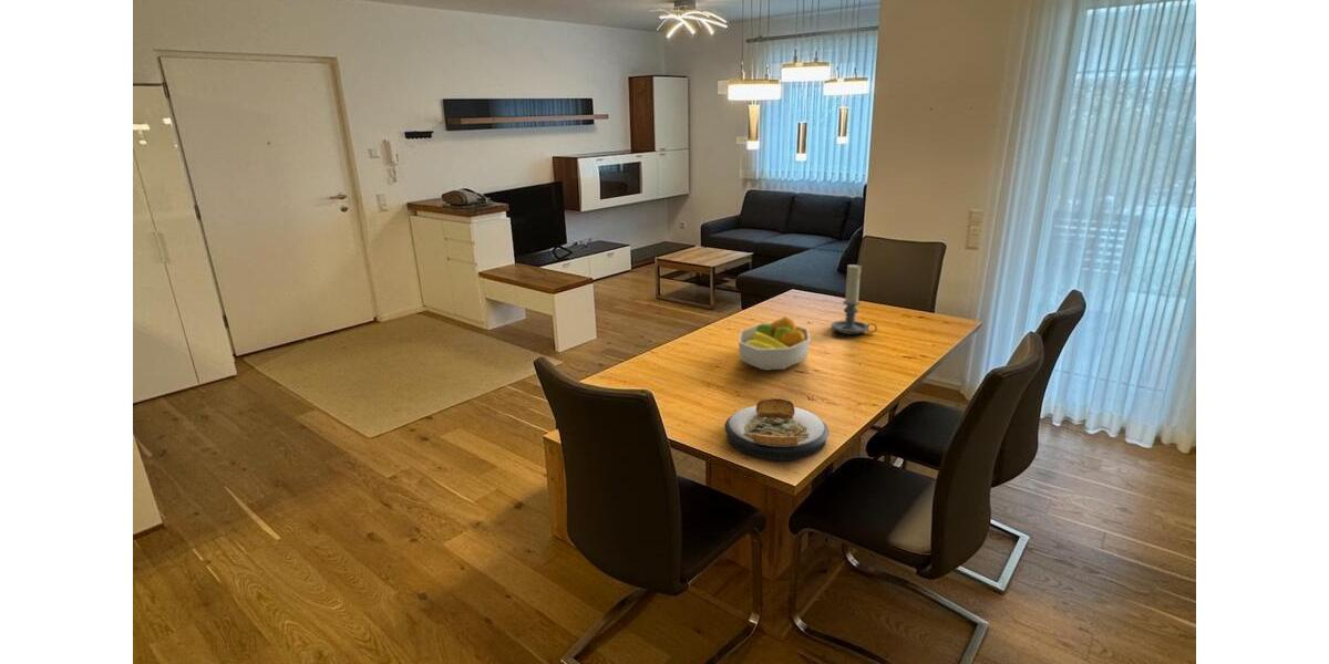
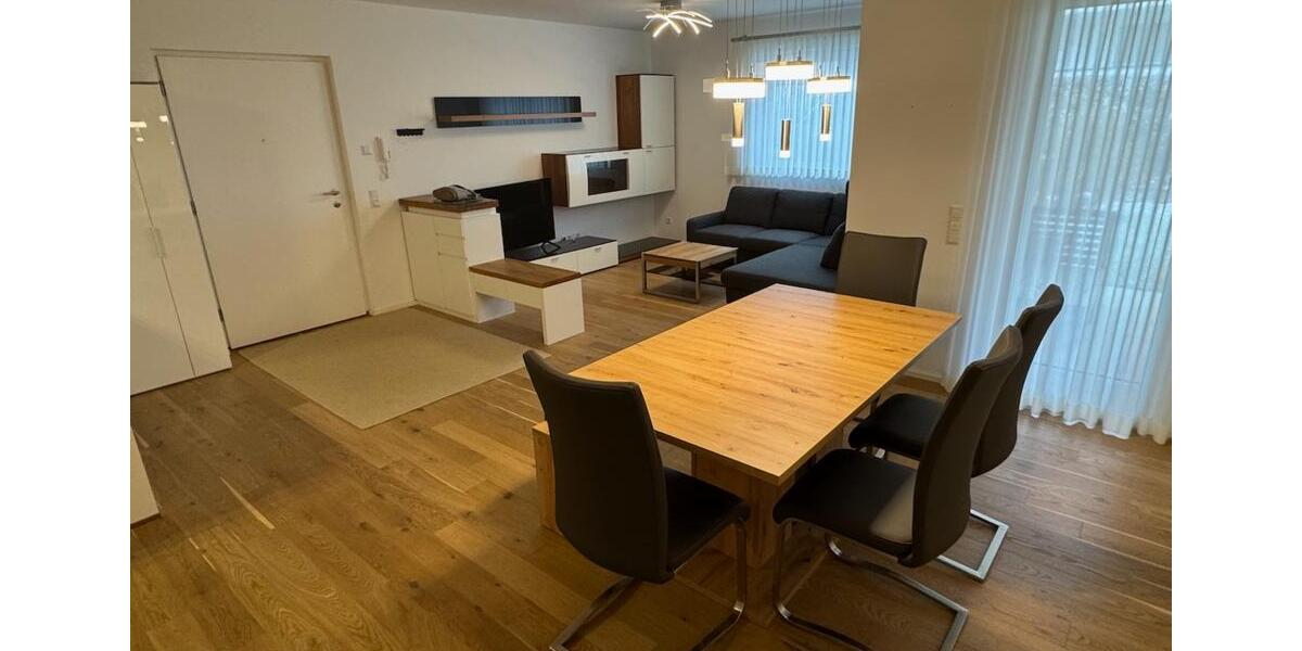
- plate (775, 426)
- candle holder (855, 298)
- fruit bowl (774, 341)
